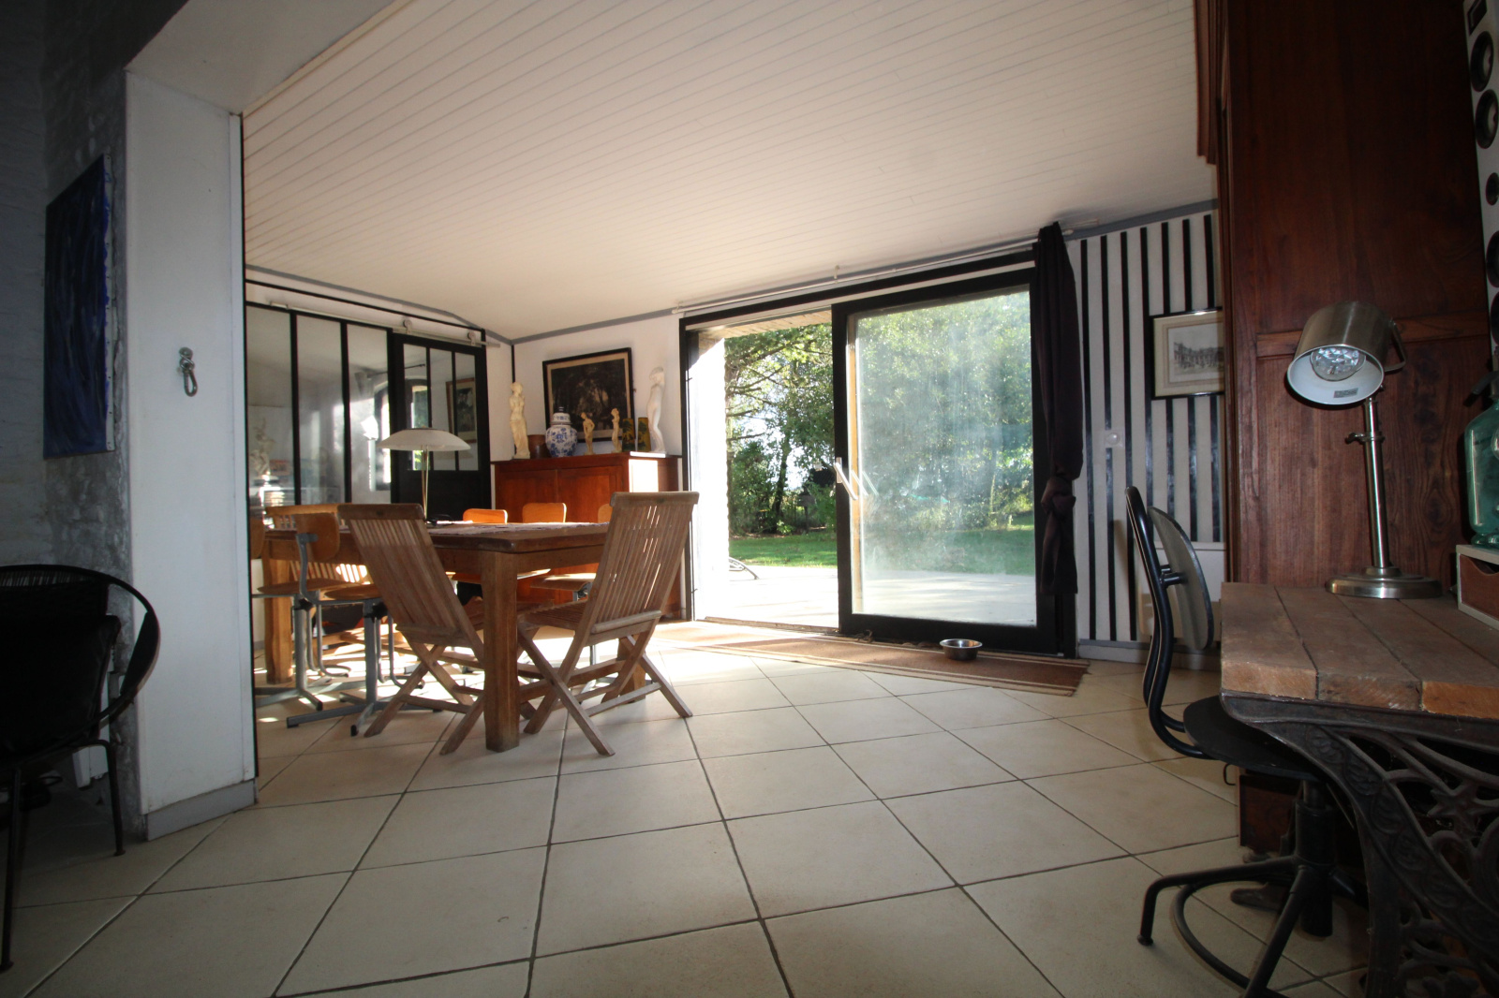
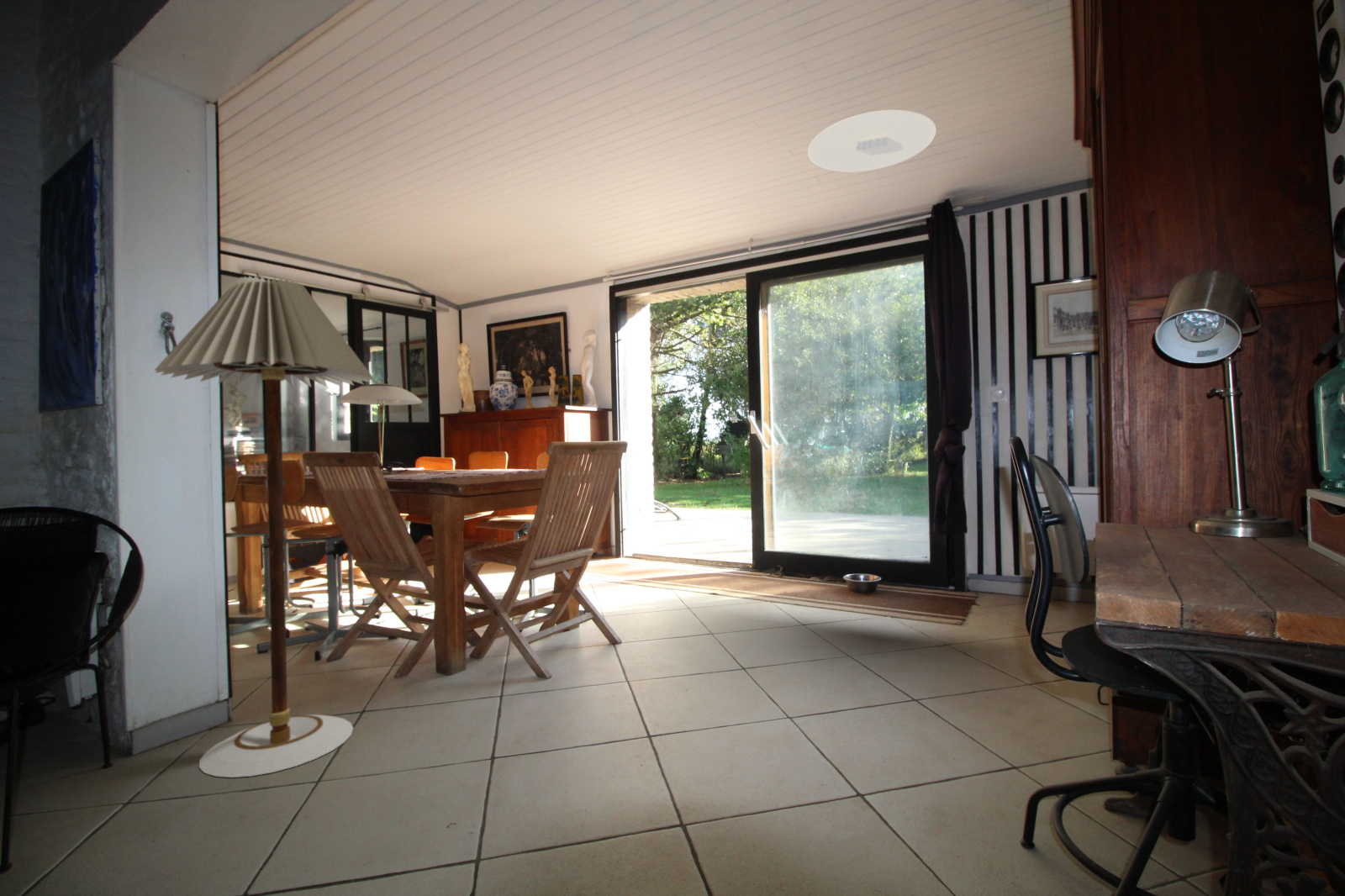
+ floor lamp (276, 513)
+ ceiling light (869, 138)
